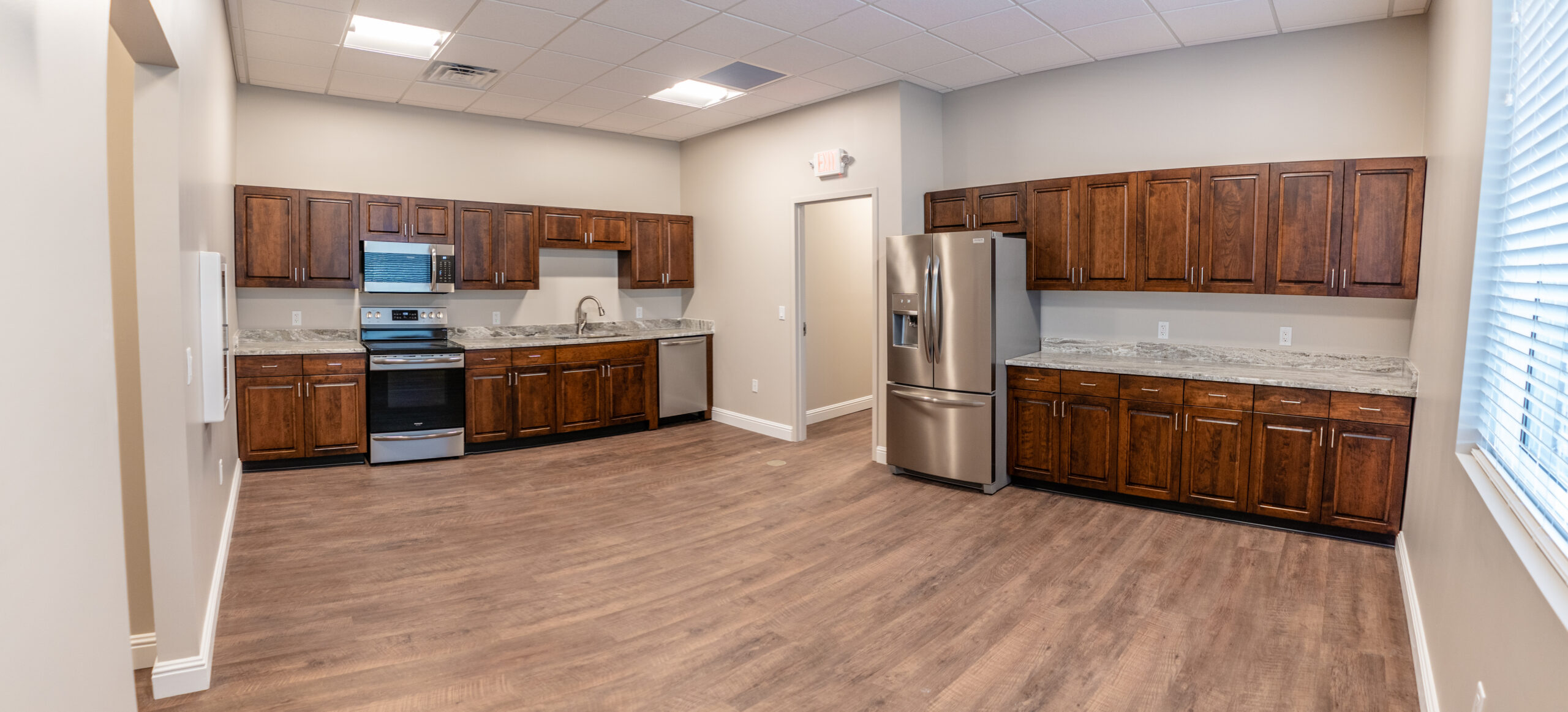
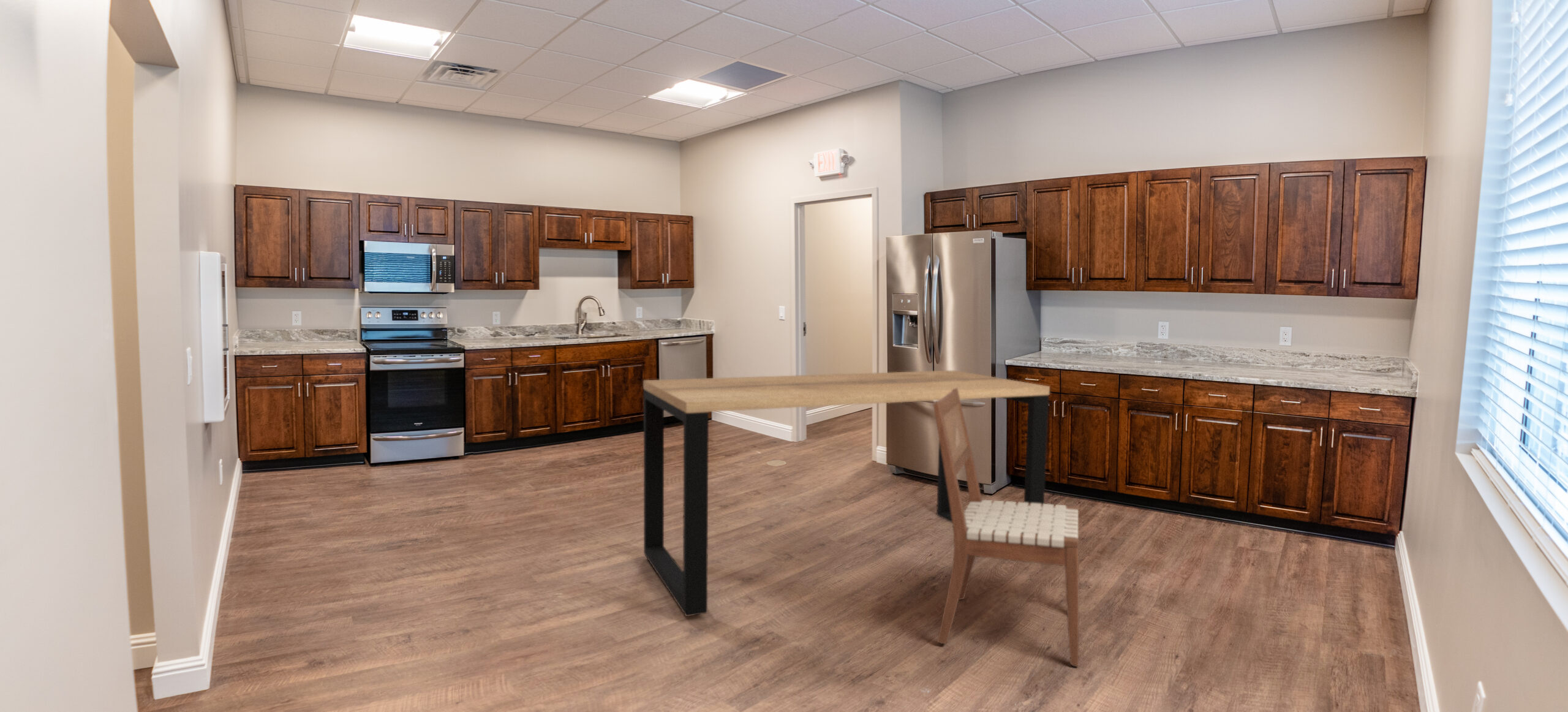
+ chair (1009, 515)
+ dining table (840, 405)
